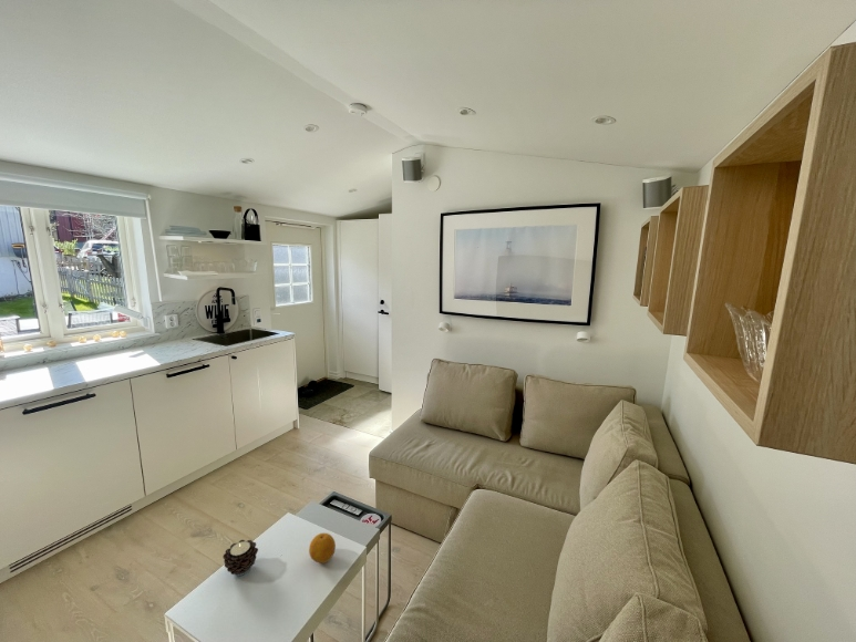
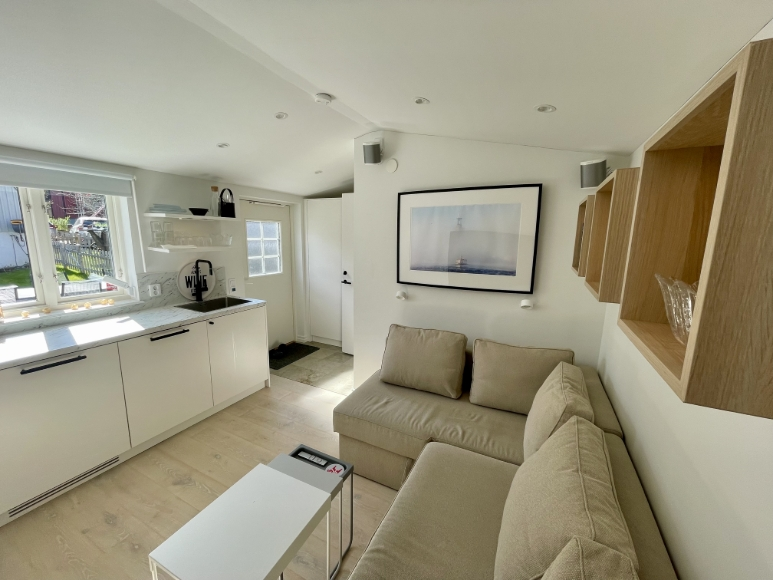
- candle (240, 556)
- fruit (322, 547)
